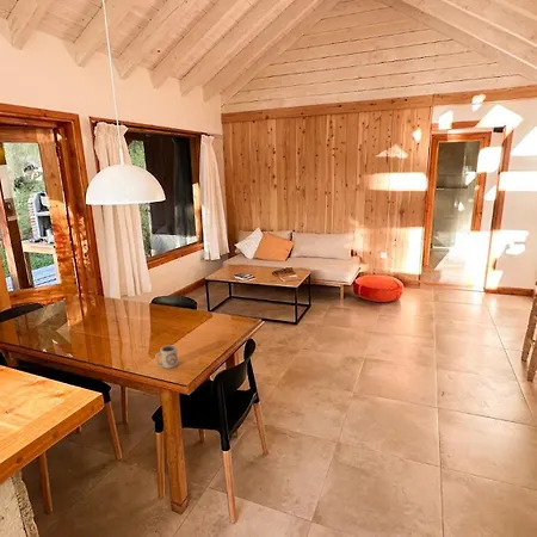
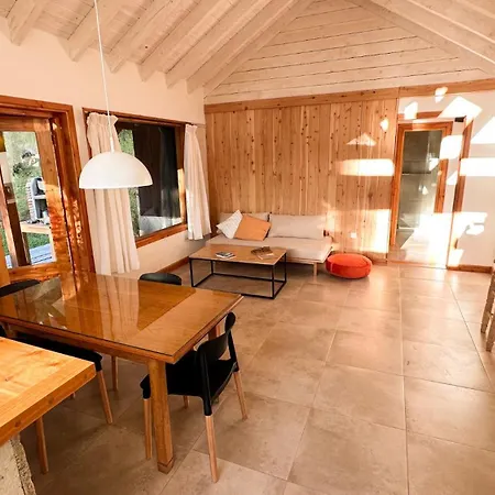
- cup (166, 357)
